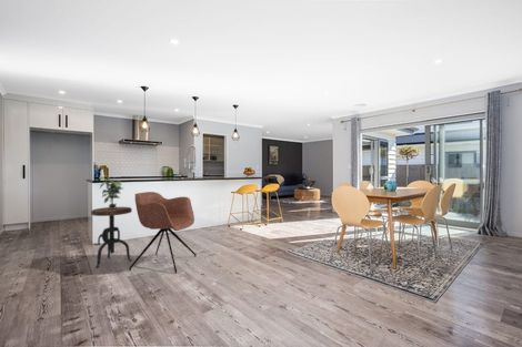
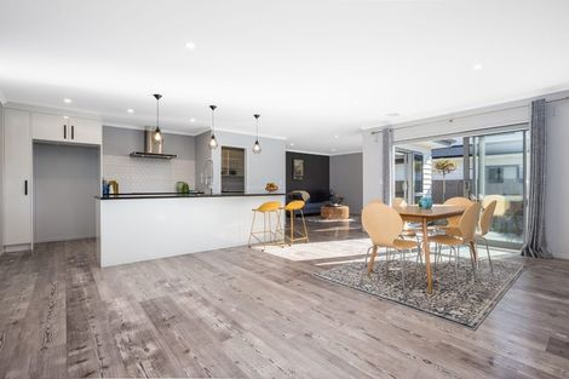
- armchair (164, 227)
- potted plant (111, 192)
- side table (112, 235)
